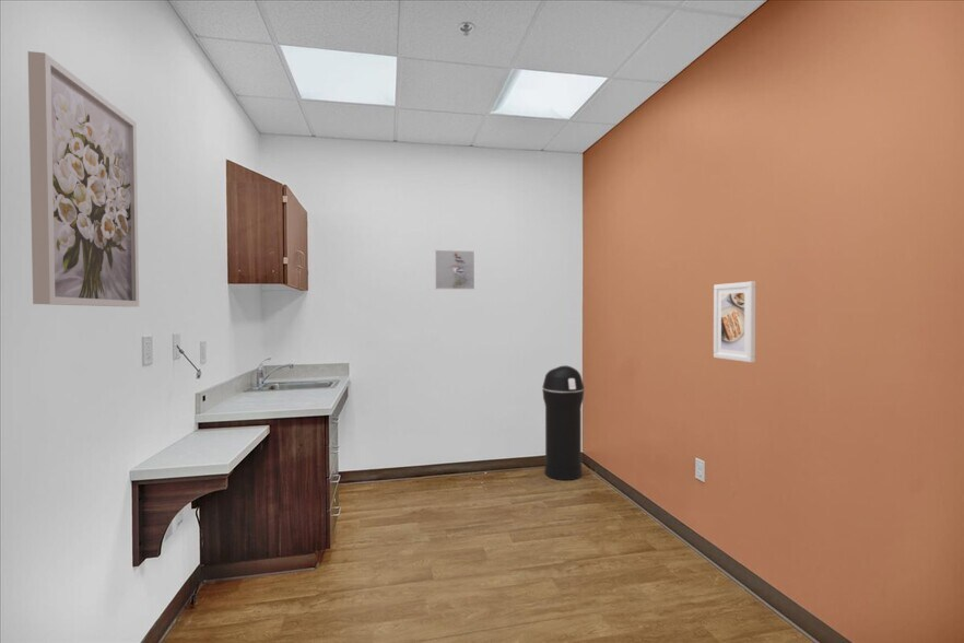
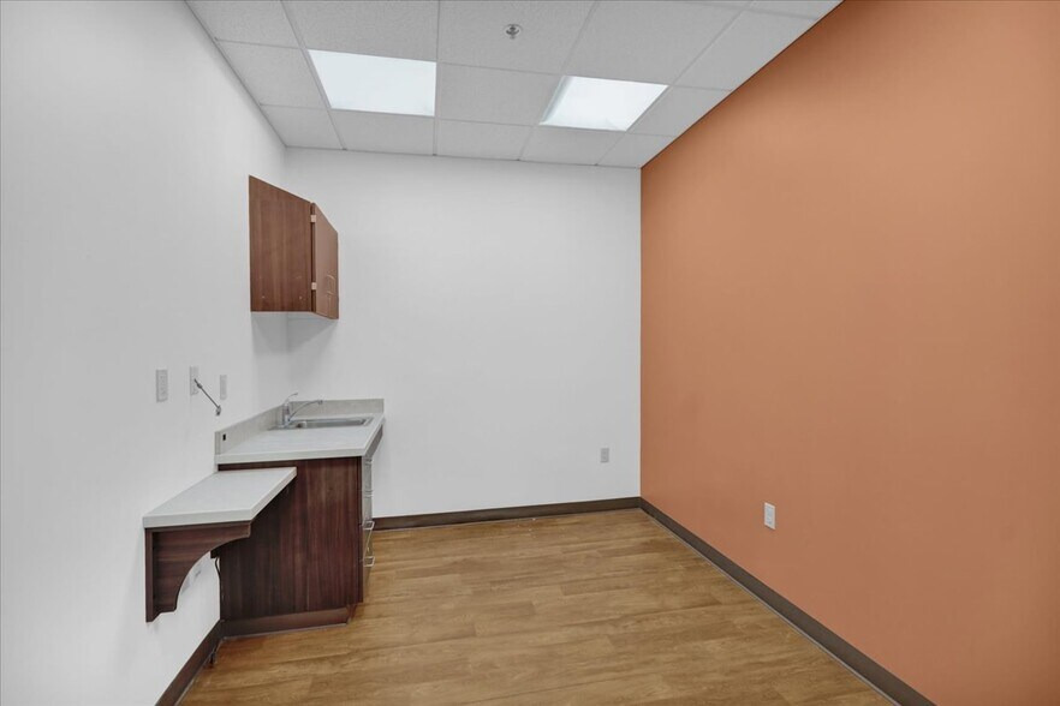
- wall art (92, 199)
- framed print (733, 322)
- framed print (455, 269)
- trash can (563, 419)
